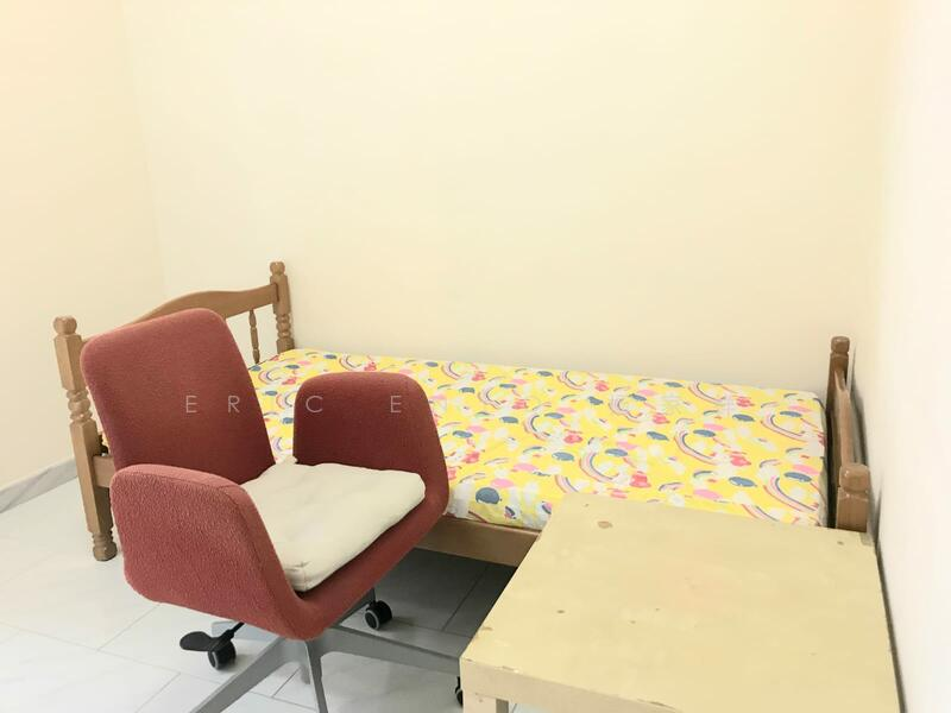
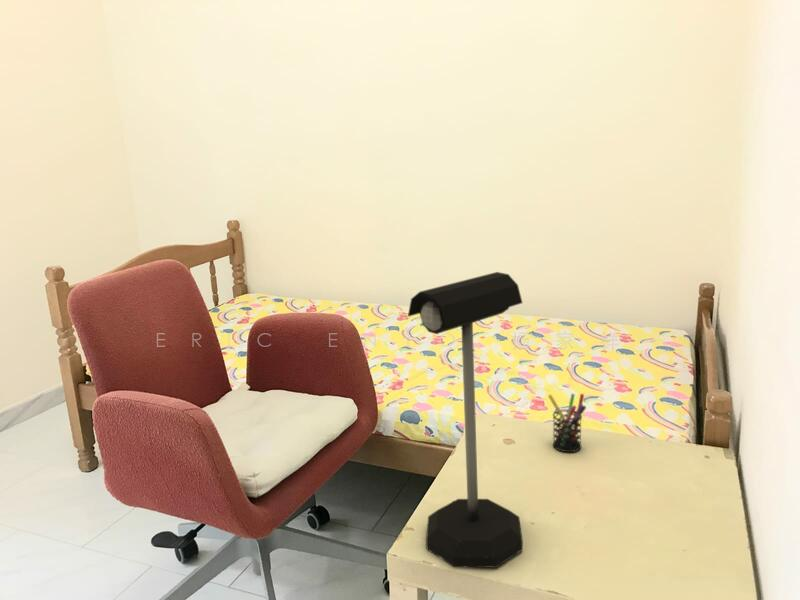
+ mailbox (469, 416)
+ pen holder (569, 418)
